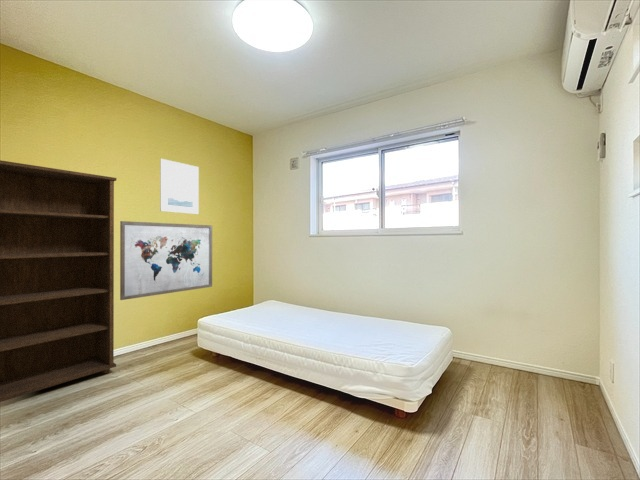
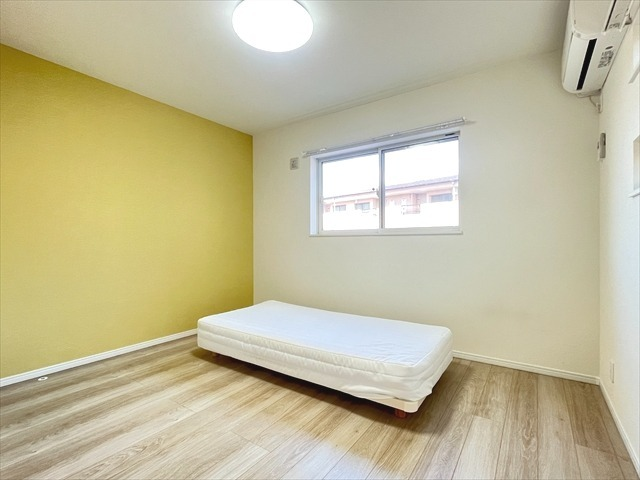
- bookcase (52, 277)
- wall art (172, 258)
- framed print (180, 187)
